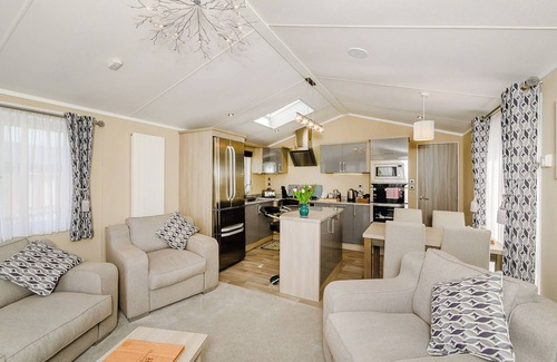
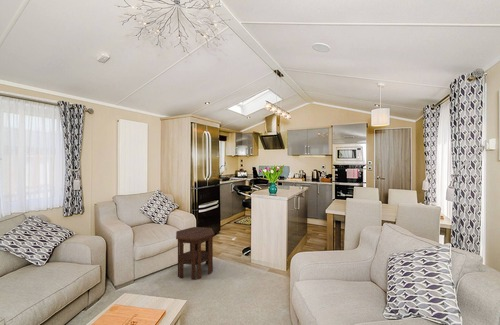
+ side table (195, 251)
